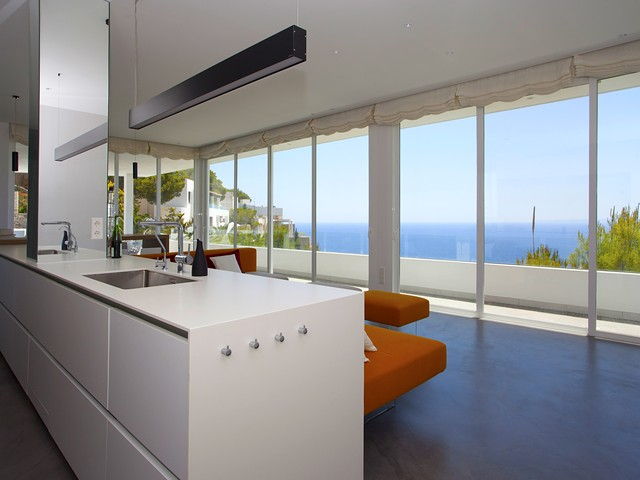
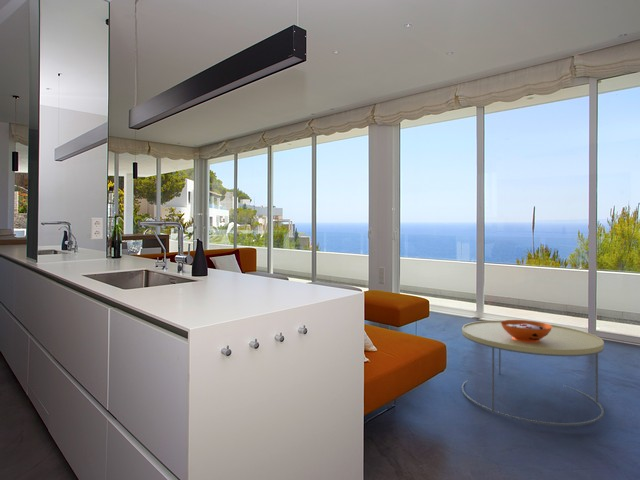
+ coffee table (527, 353)
+ decorative bowl (525, 329)
